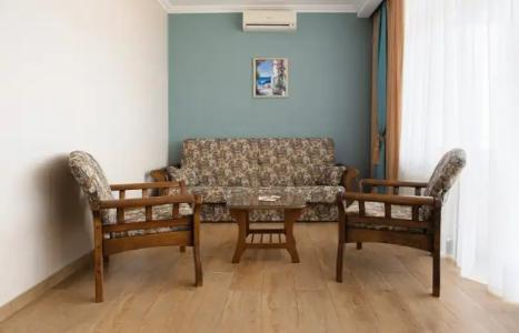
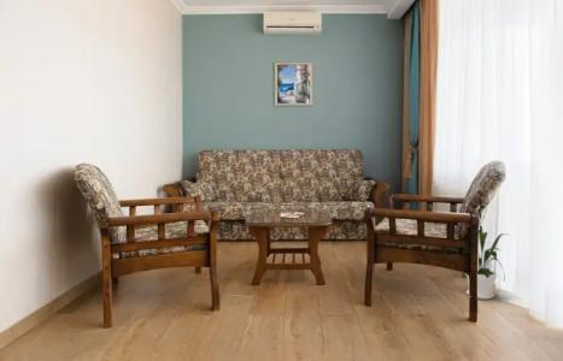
+ house plant (479, 258)
